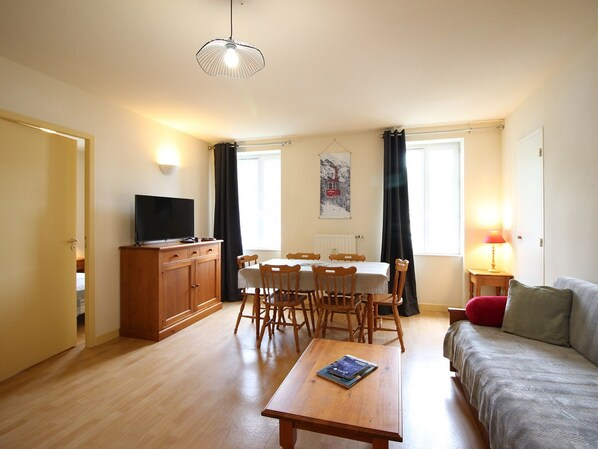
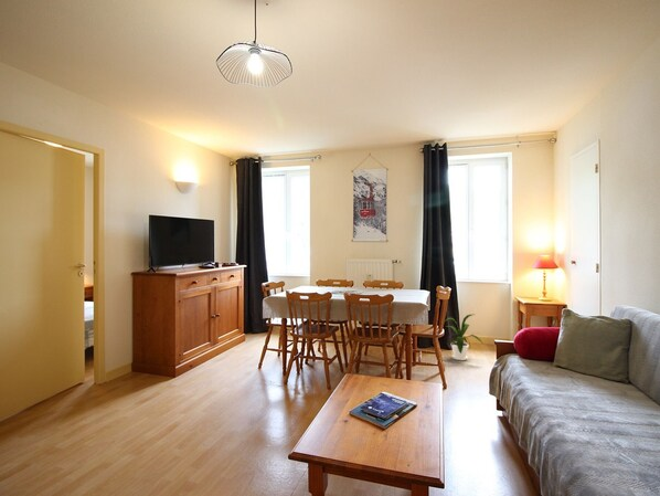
+ house plant (460, 336)
